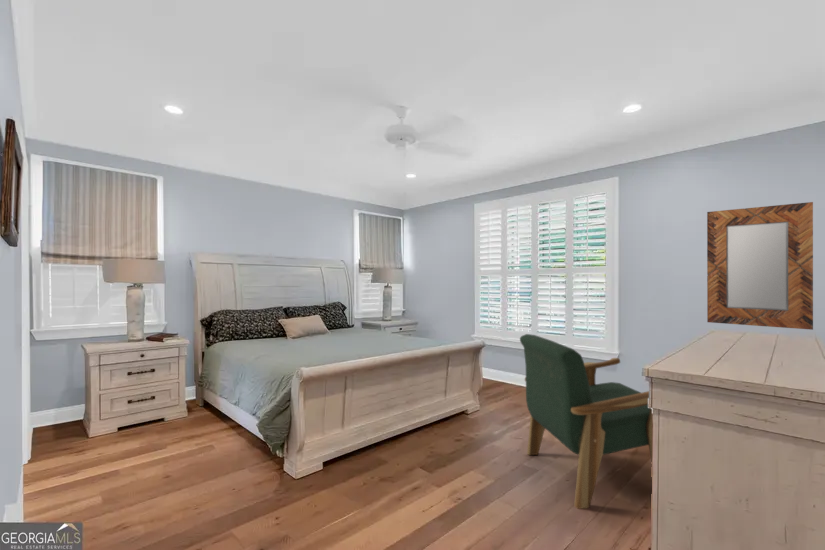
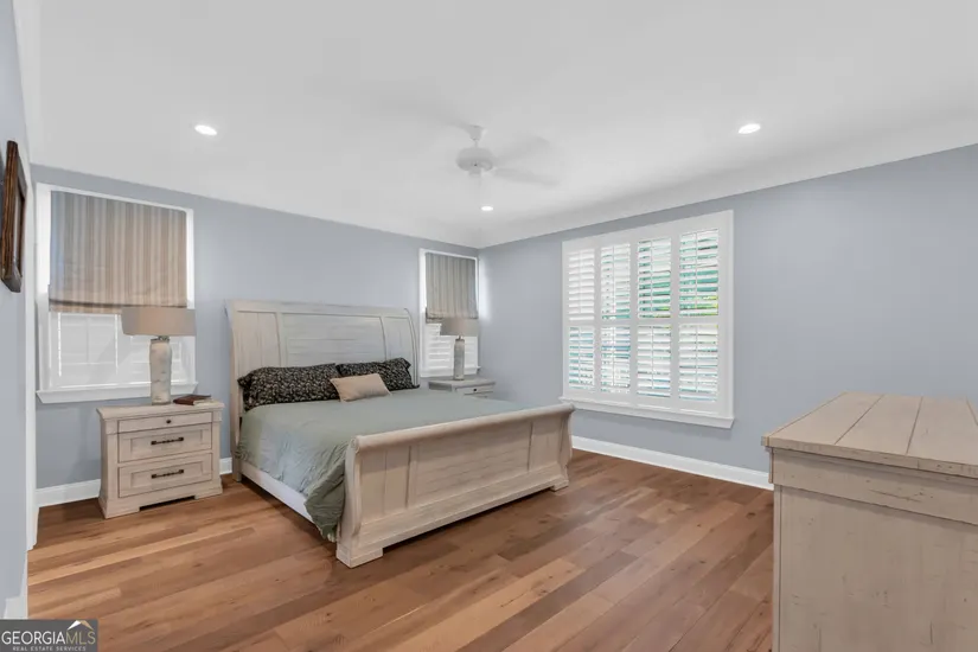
- home mirror (756, 266)
- armchair (596, 406)
